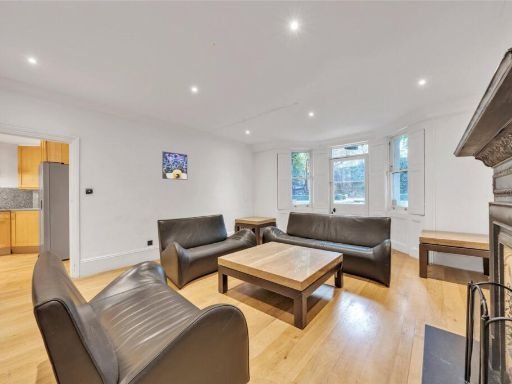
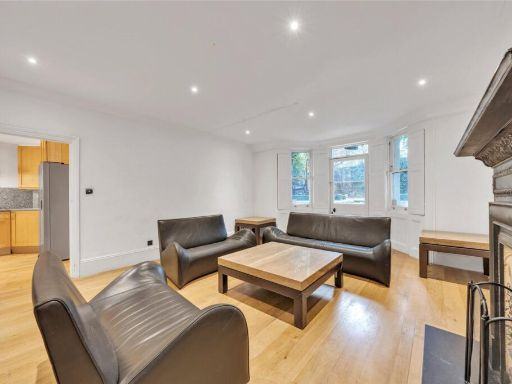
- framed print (175, 166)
